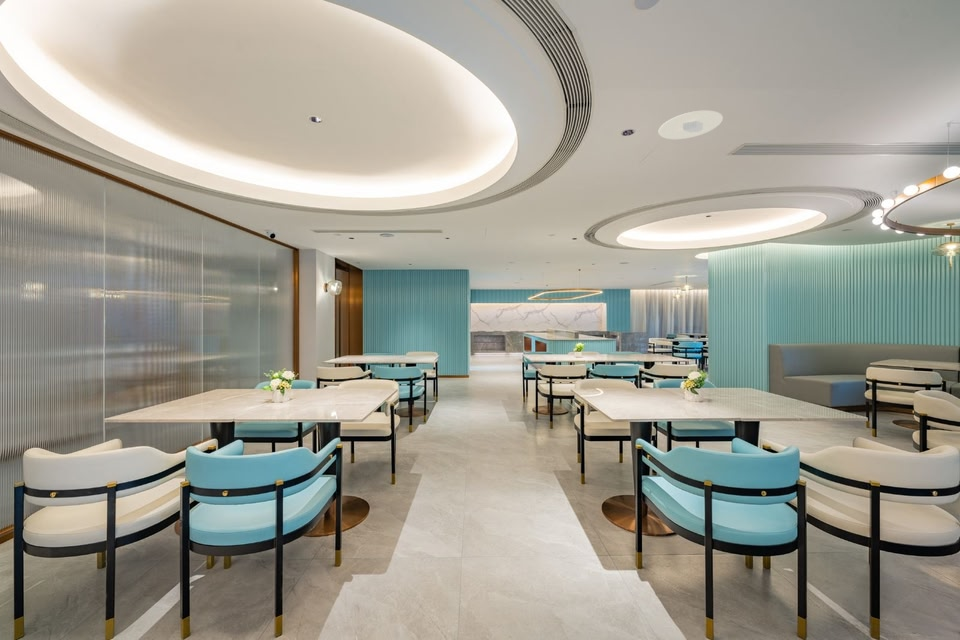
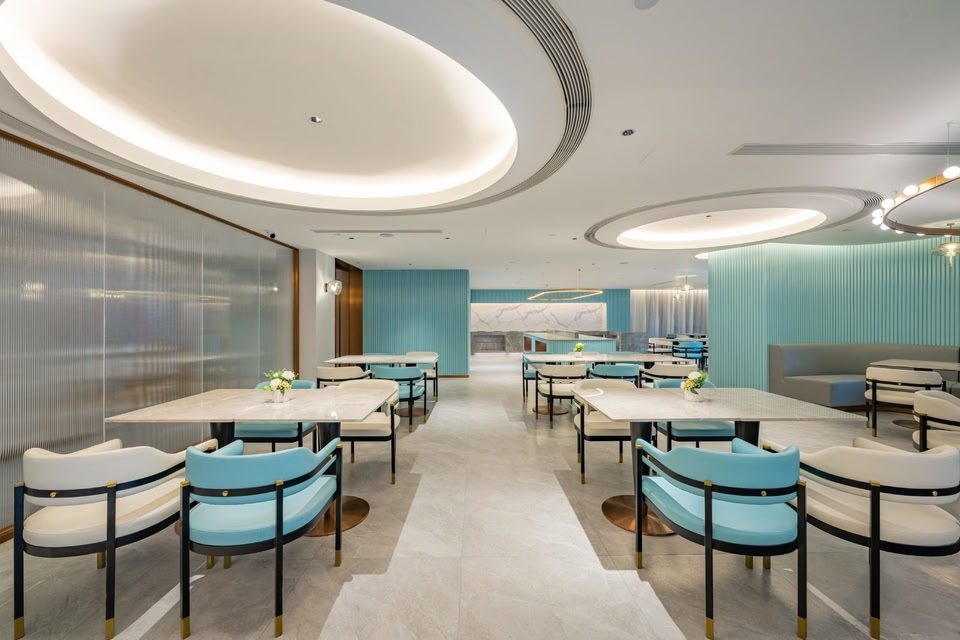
- recessed light (689, 123)
